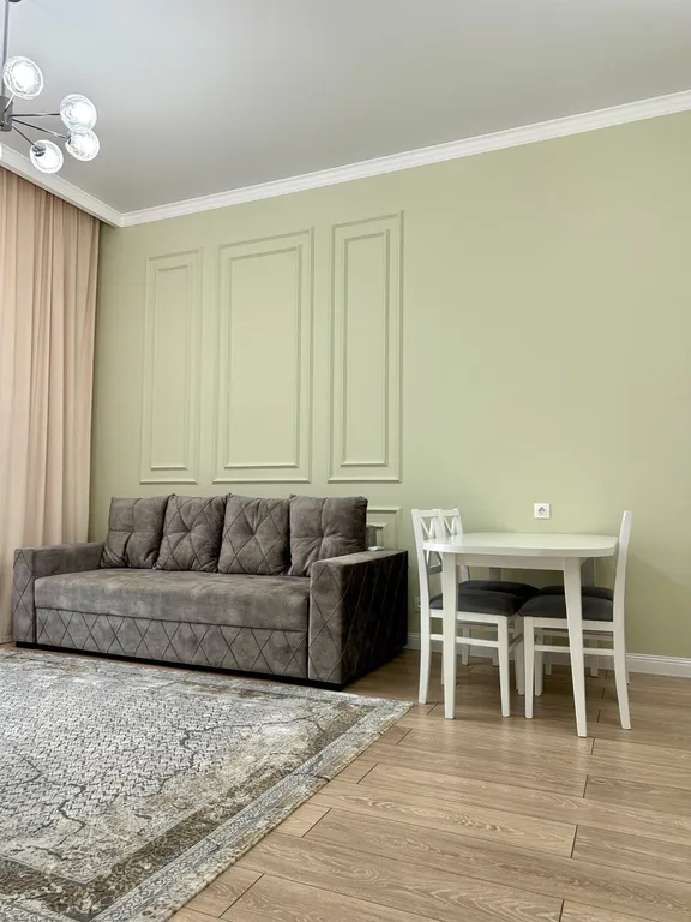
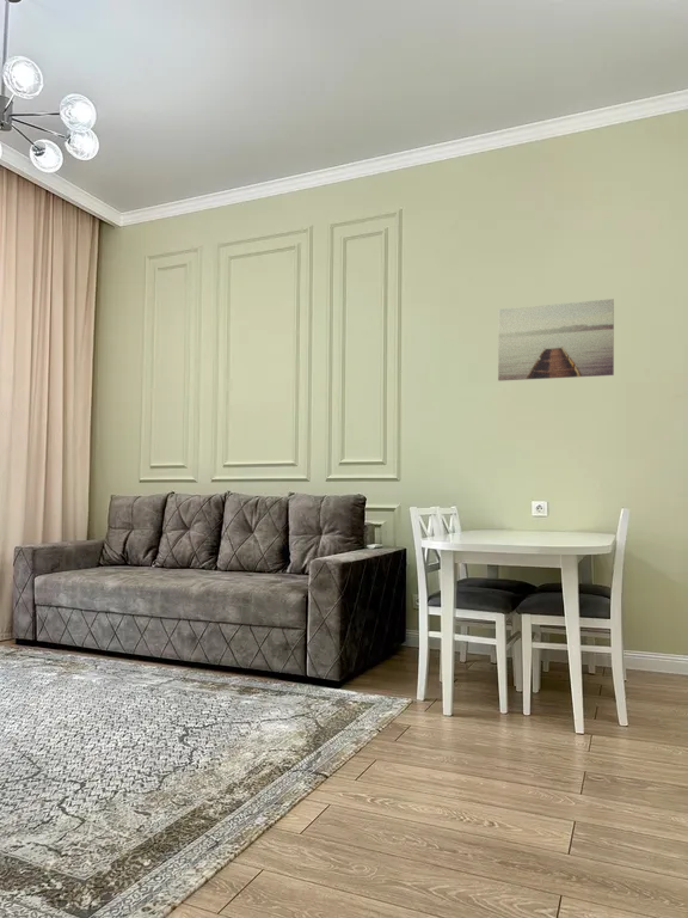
+ wall art (554, 341)
